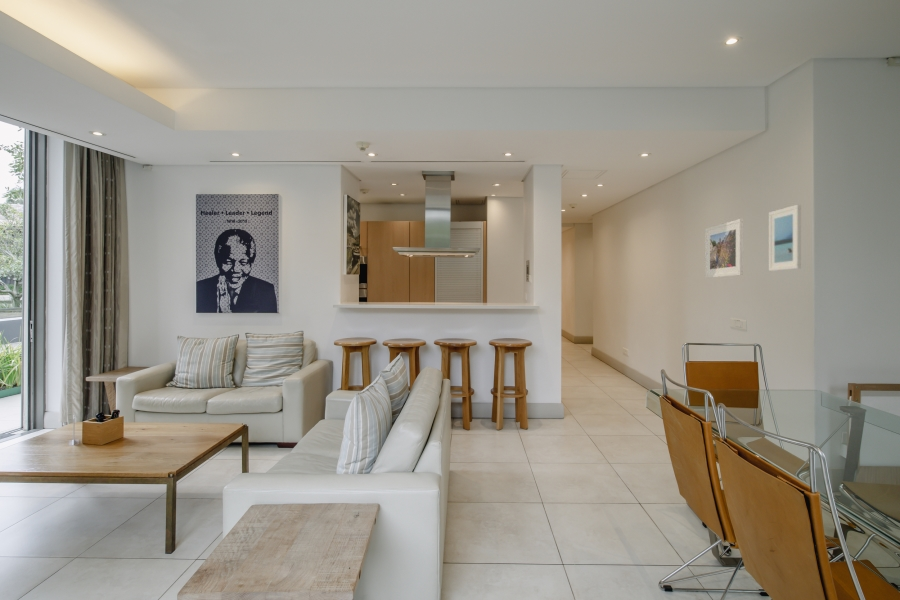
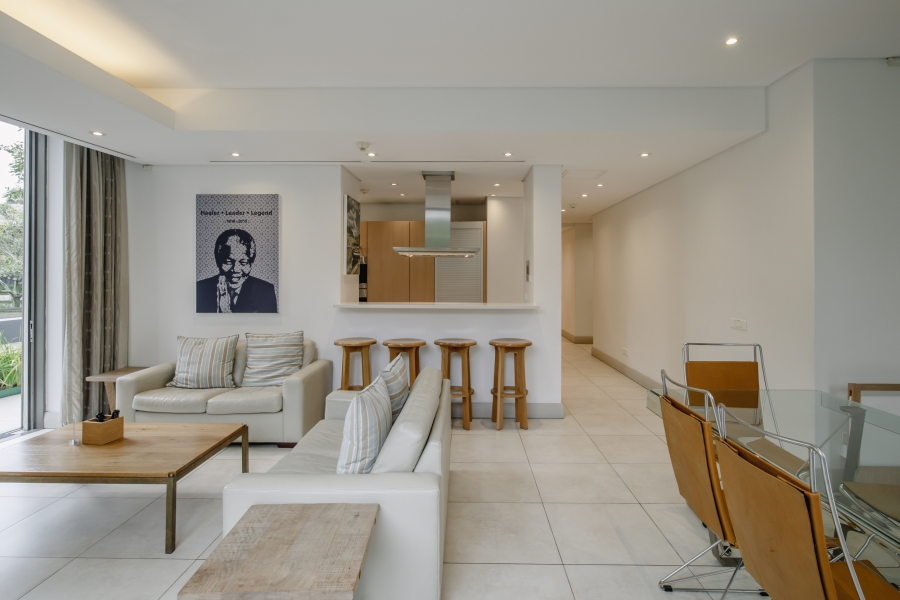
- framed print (722, 250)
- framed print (784, 239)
